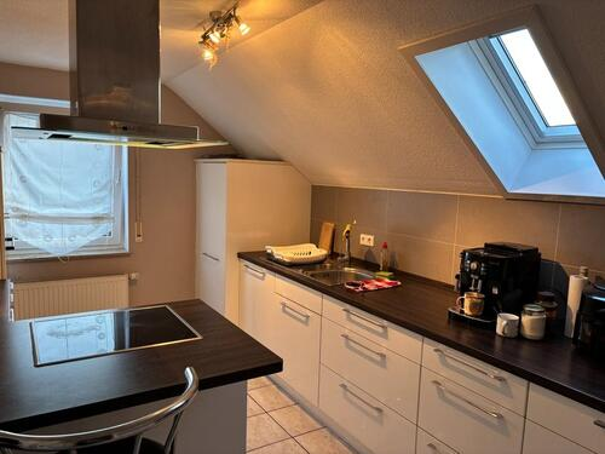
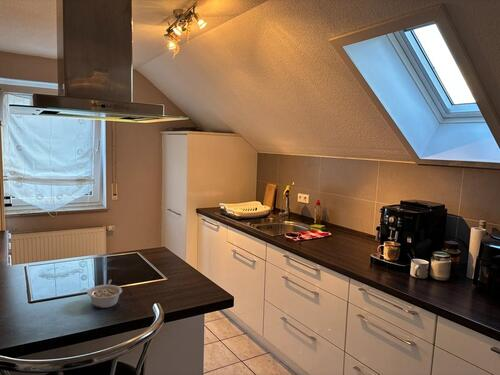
+ legume (104, 295)
